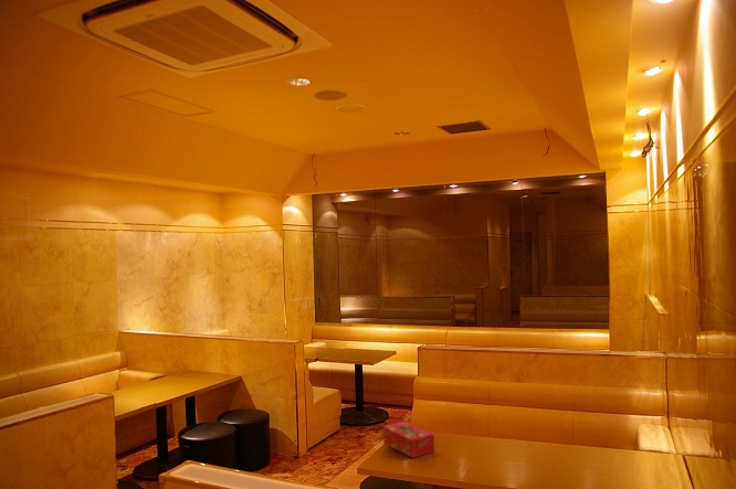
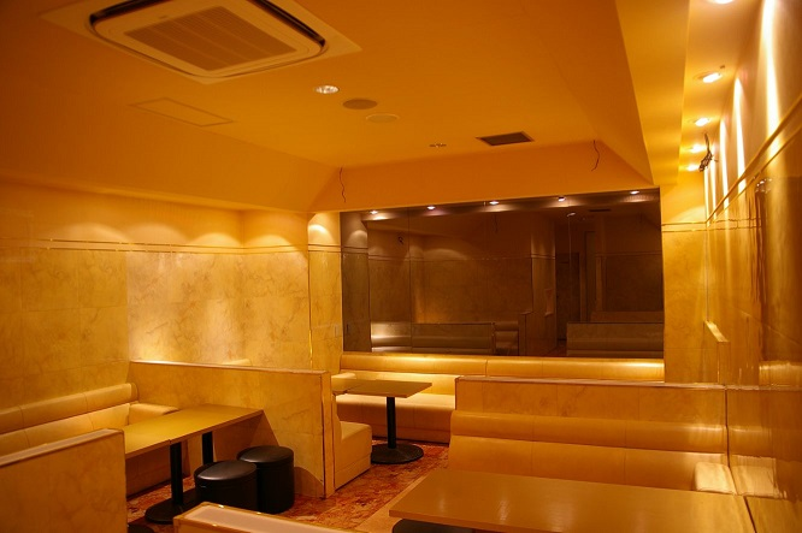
- tissue box (408, 438)
